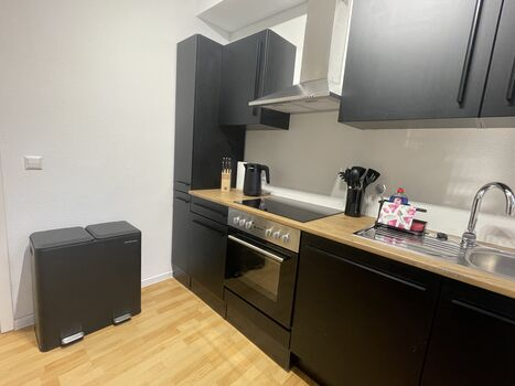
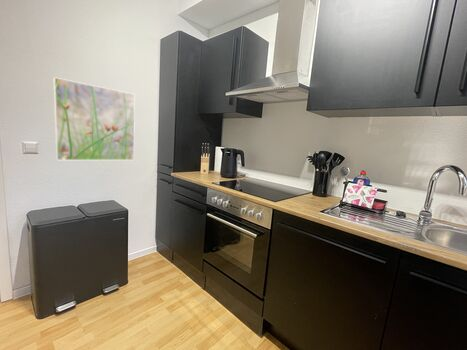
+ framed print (98, 124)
